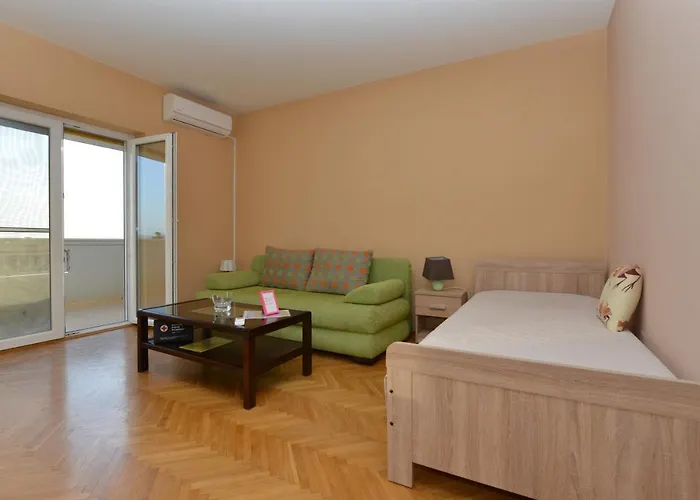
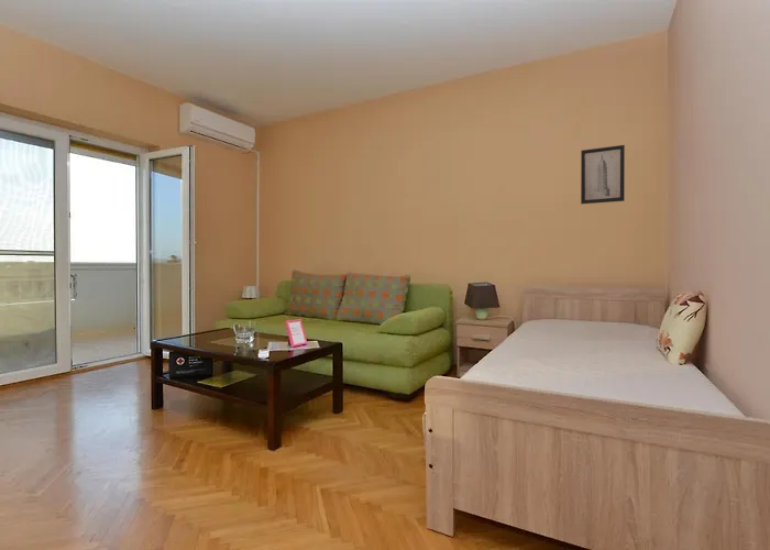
+ wall art (602, 175)
